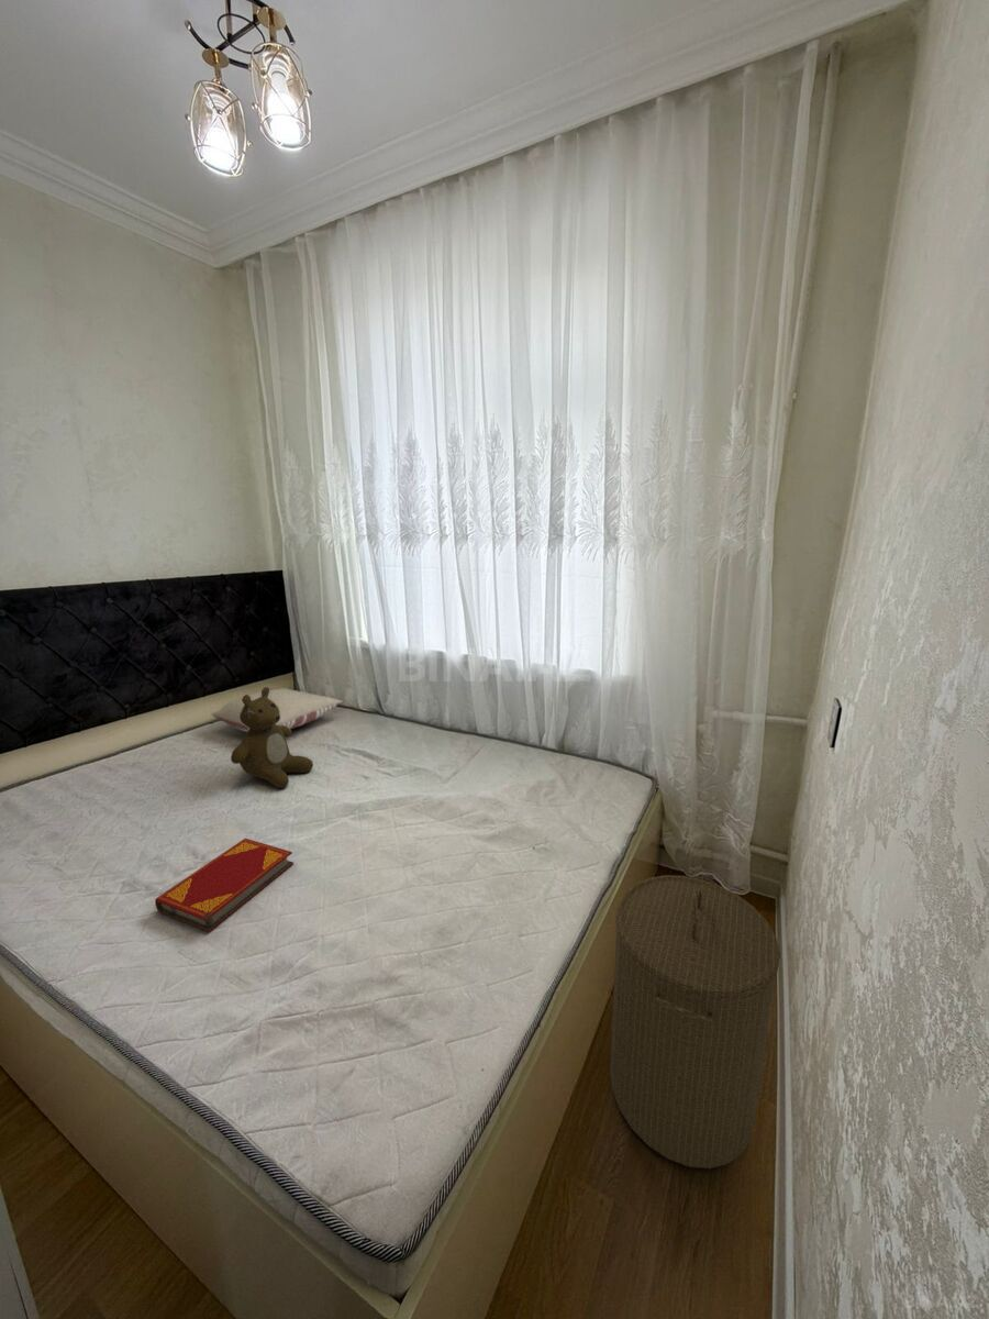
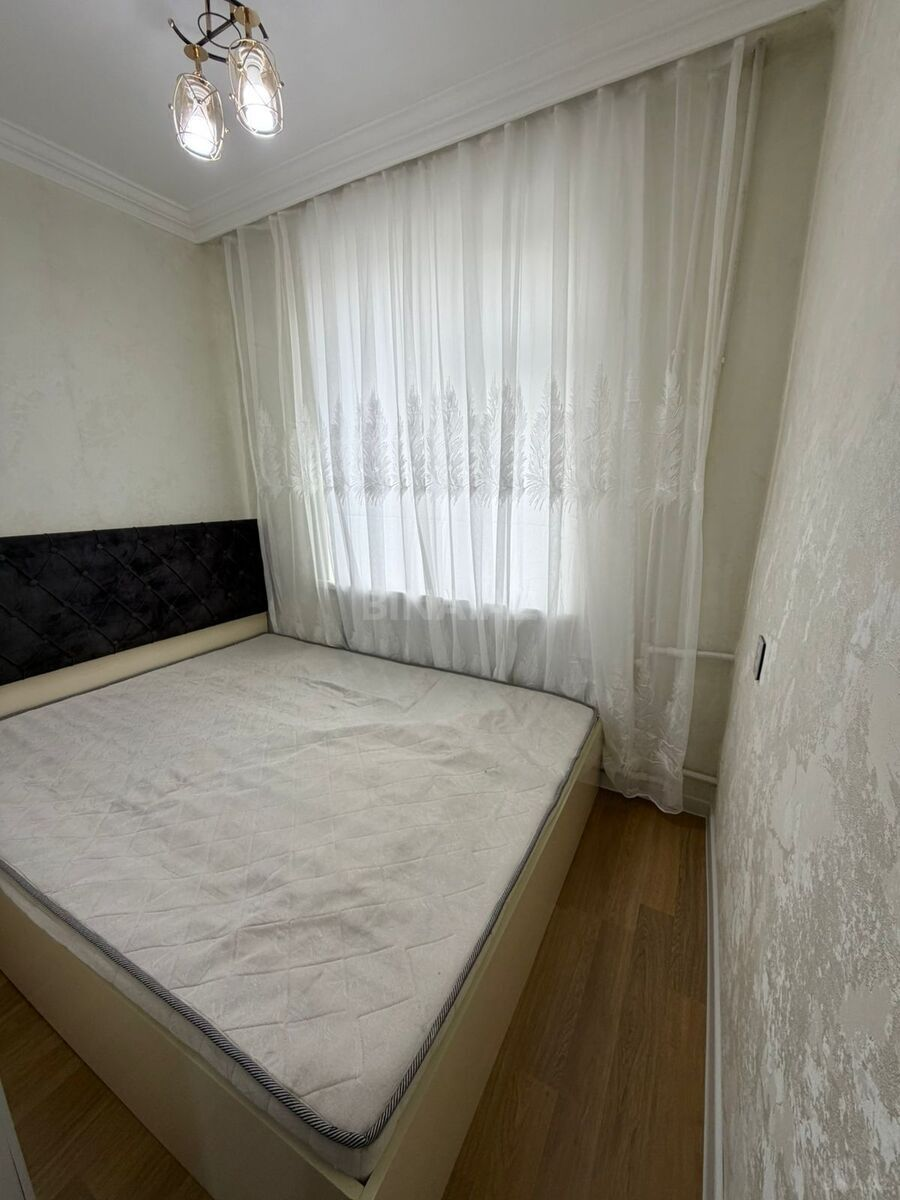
- pillow (279, 709)
- teddy bear (271, 734)
- laundry hamper (687, 998)
- hardback book (227, 879)
